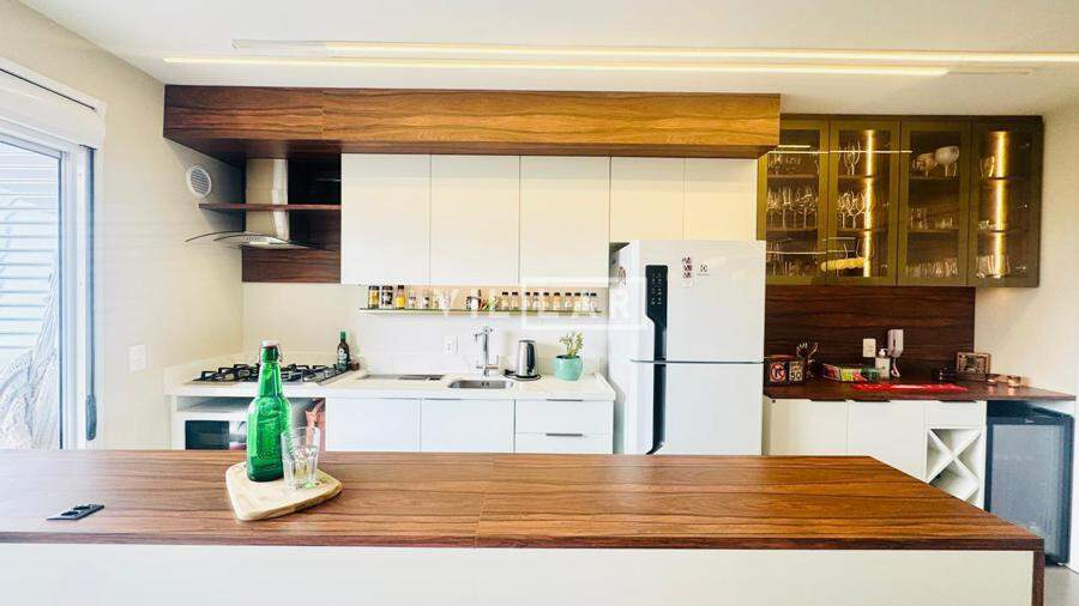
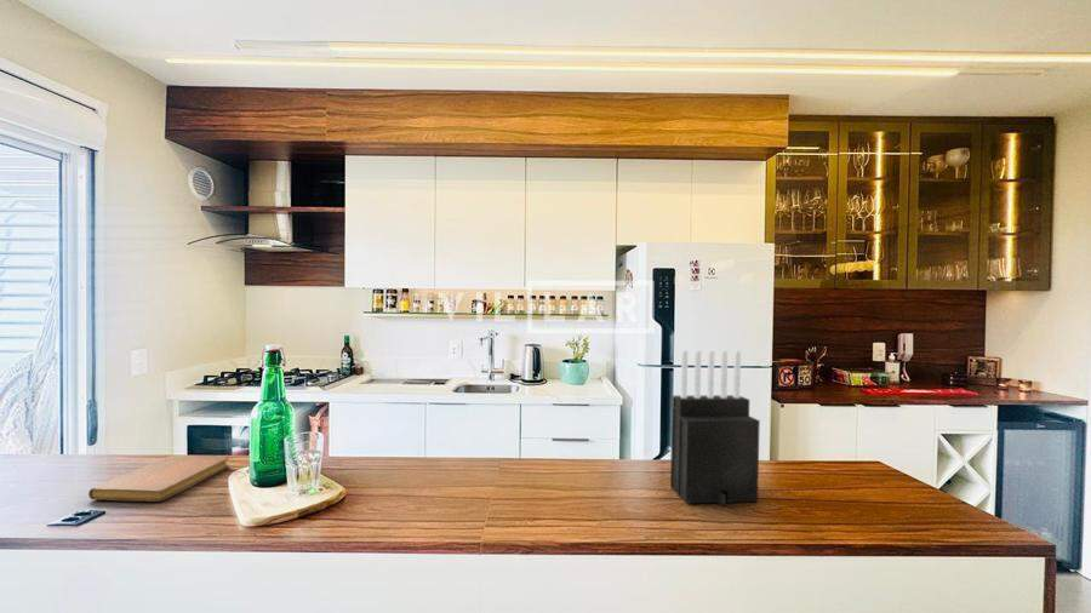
+ notebook (165, 476)
+ knife block (715, 424)
